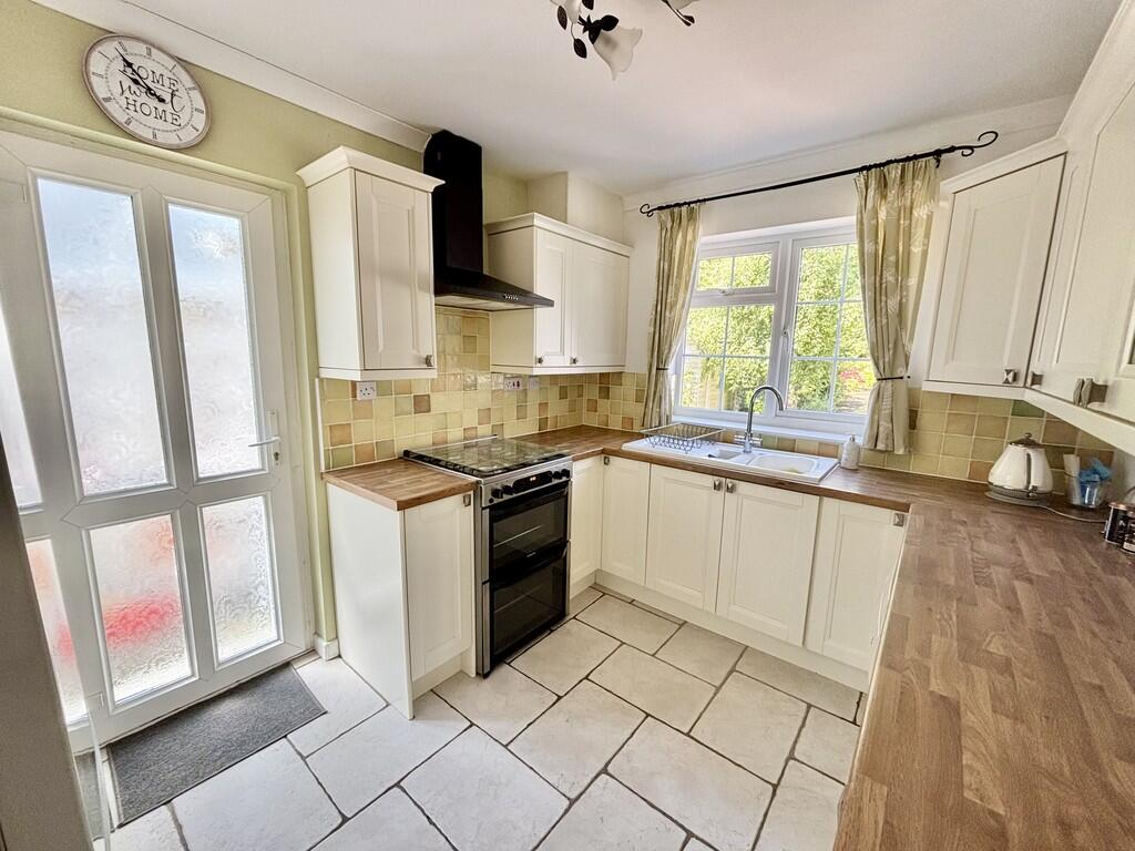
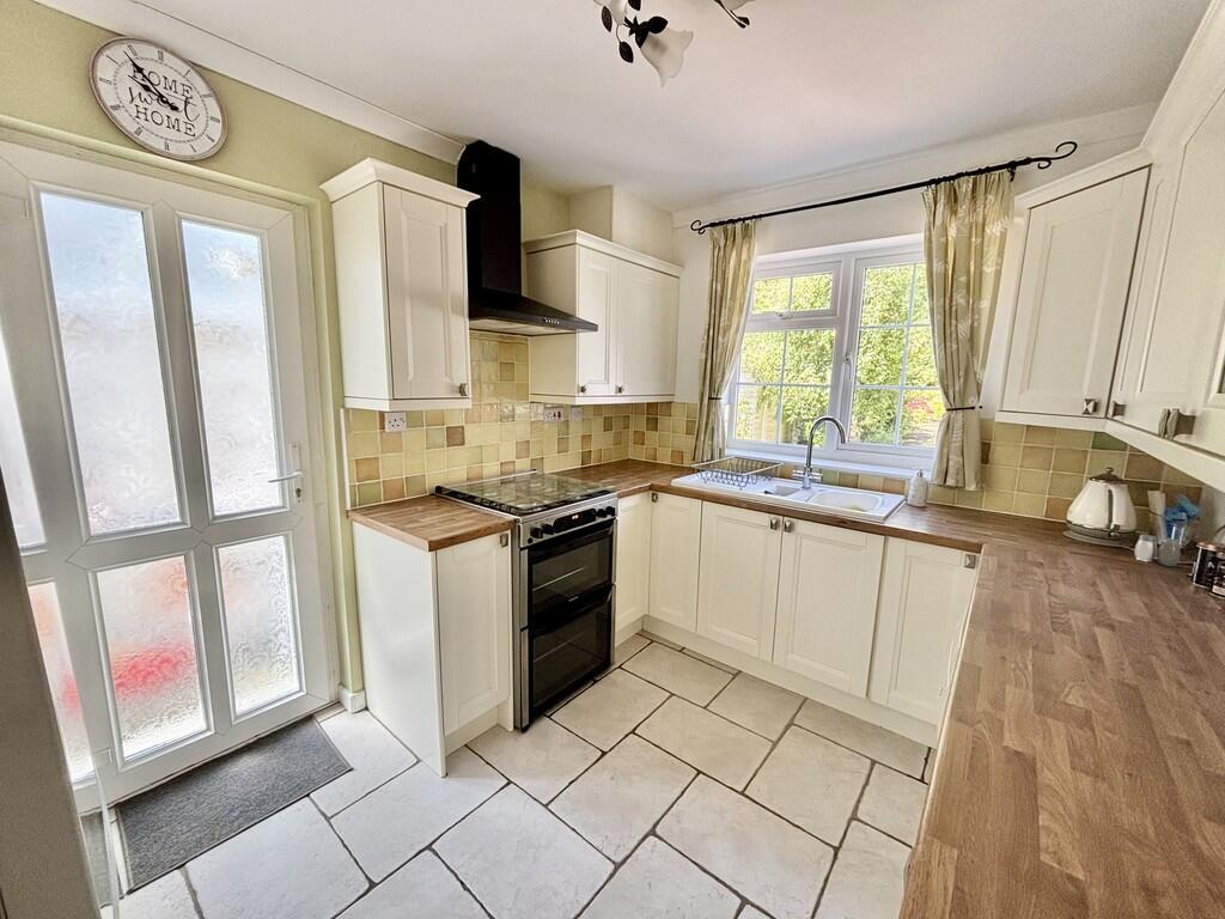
+ salt and pepper shaker (1158, 549)
